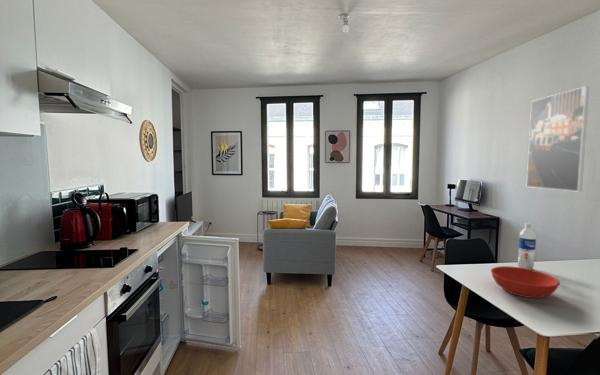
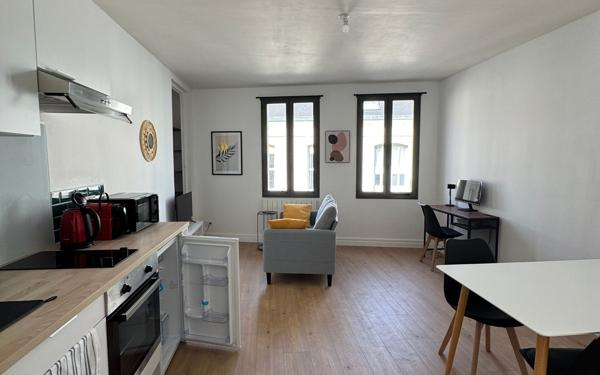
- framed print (554, 142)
- bowl (522, 283)
- water bottle (526, 245)
